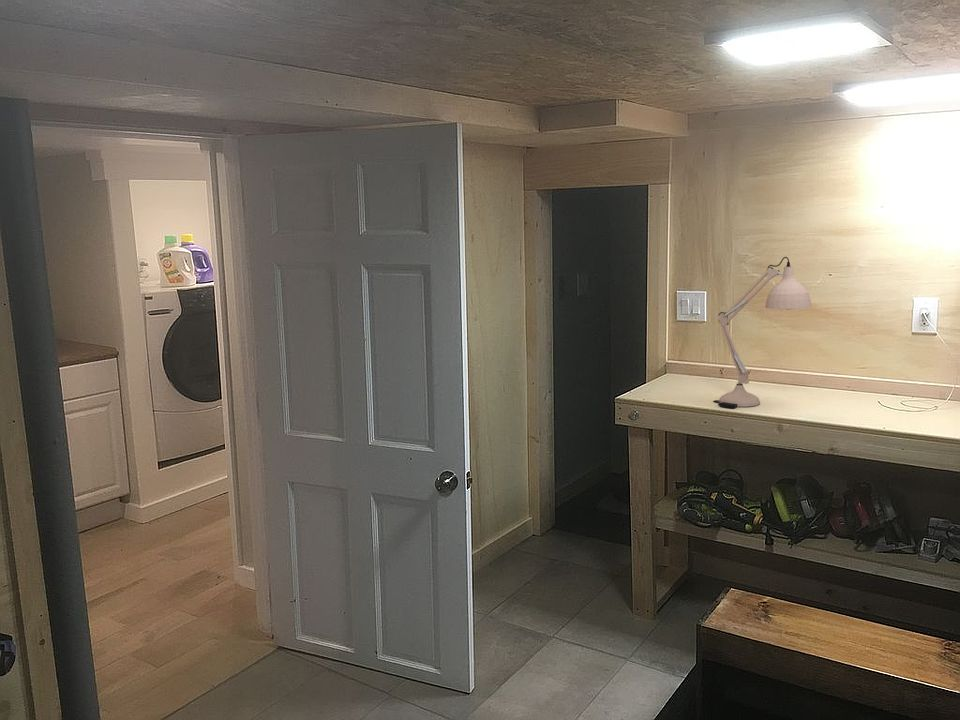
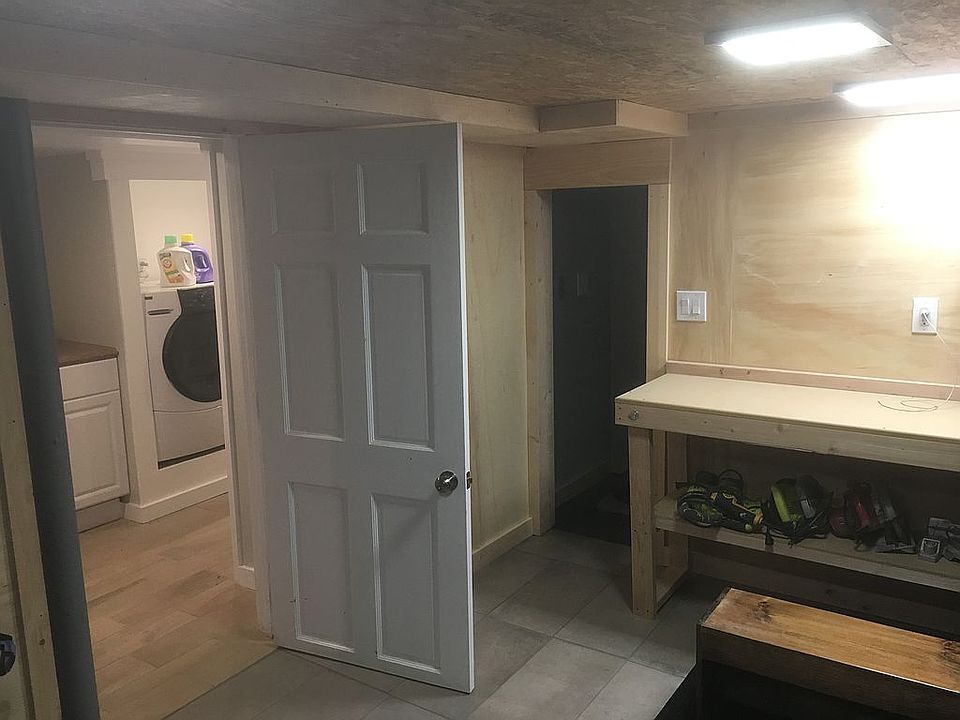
- desk lamp (768, 308)
